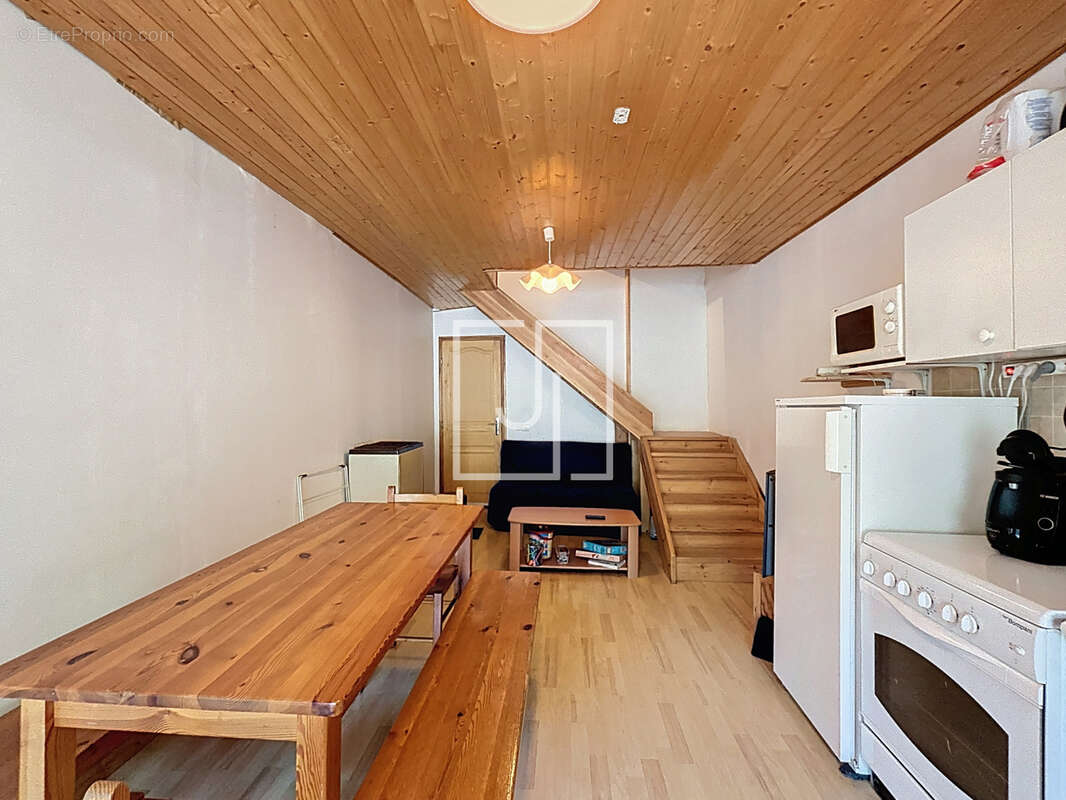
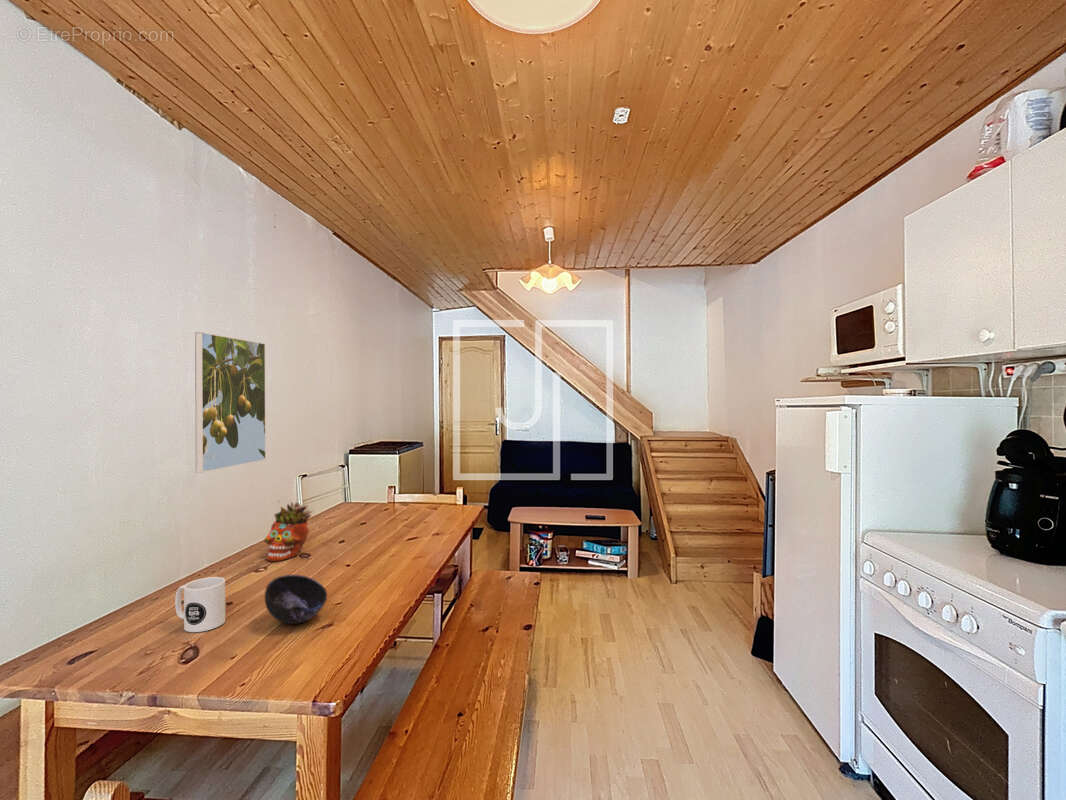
+ succulent planter (288, 528)
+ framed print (233, 402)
+ bowl (296, 600)
+ mug (198, 603)
